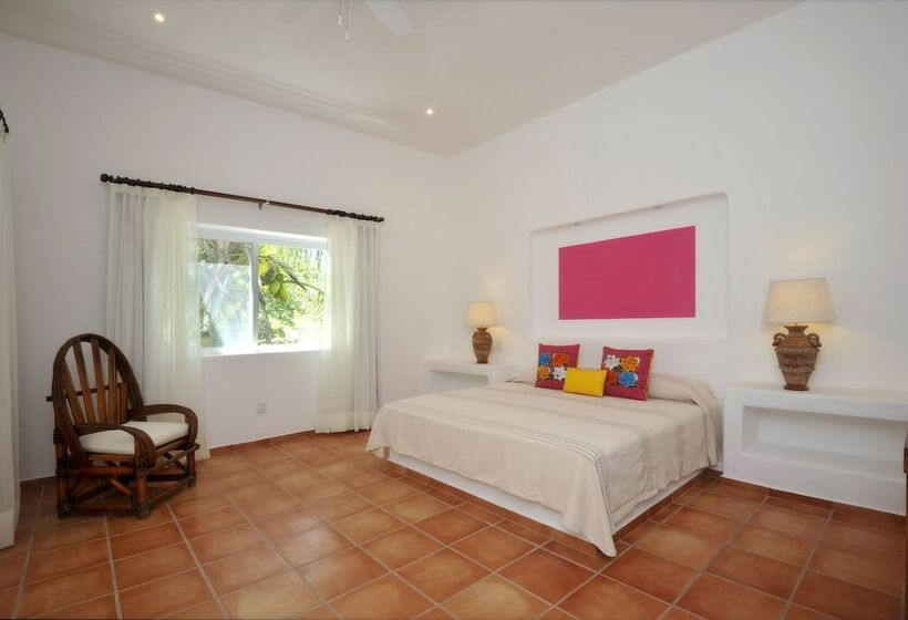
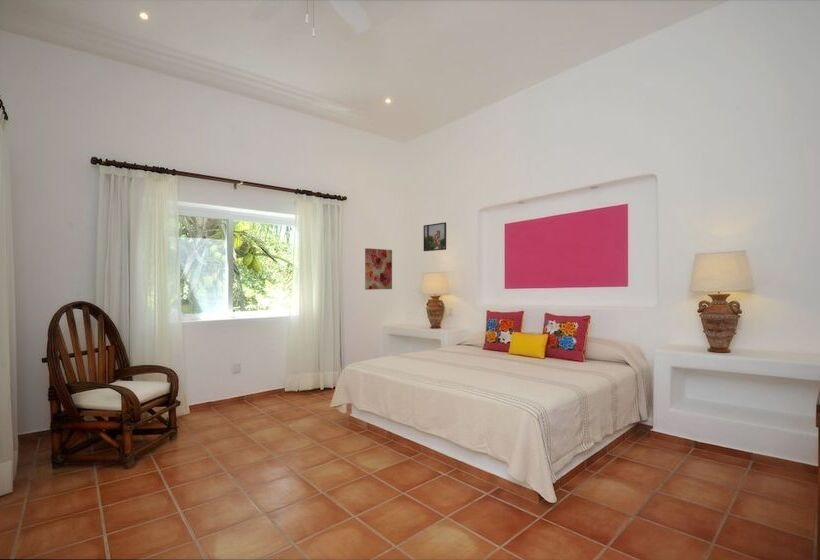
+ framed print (434, 237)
+ wall art (378, 269)
